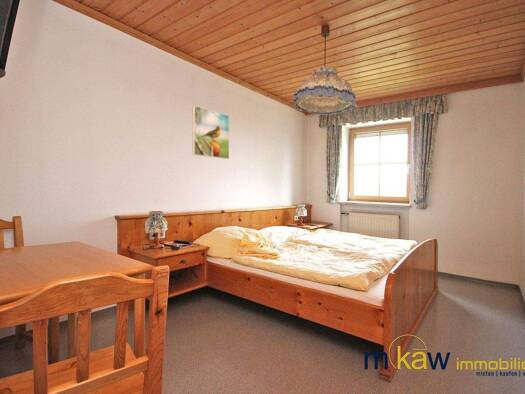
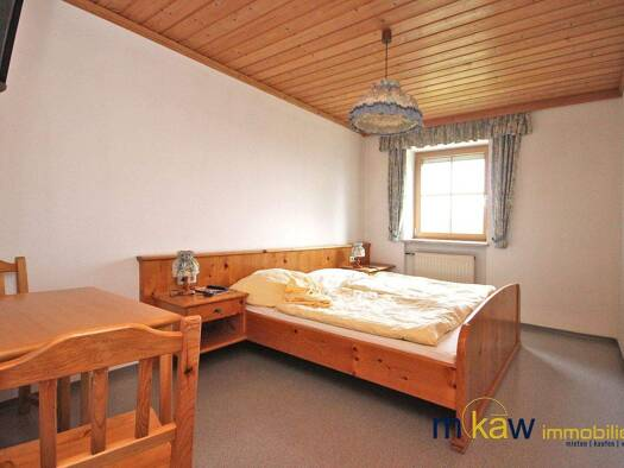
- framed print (212, 134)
